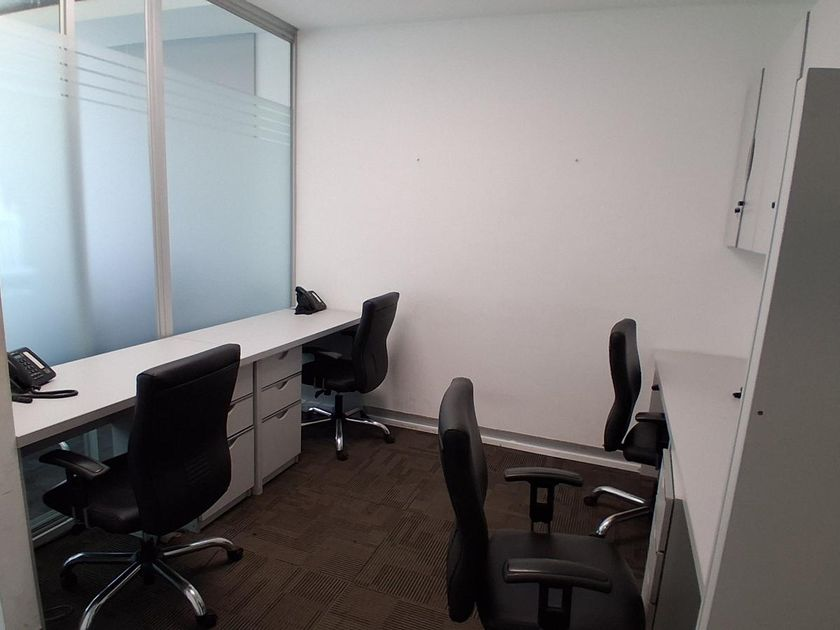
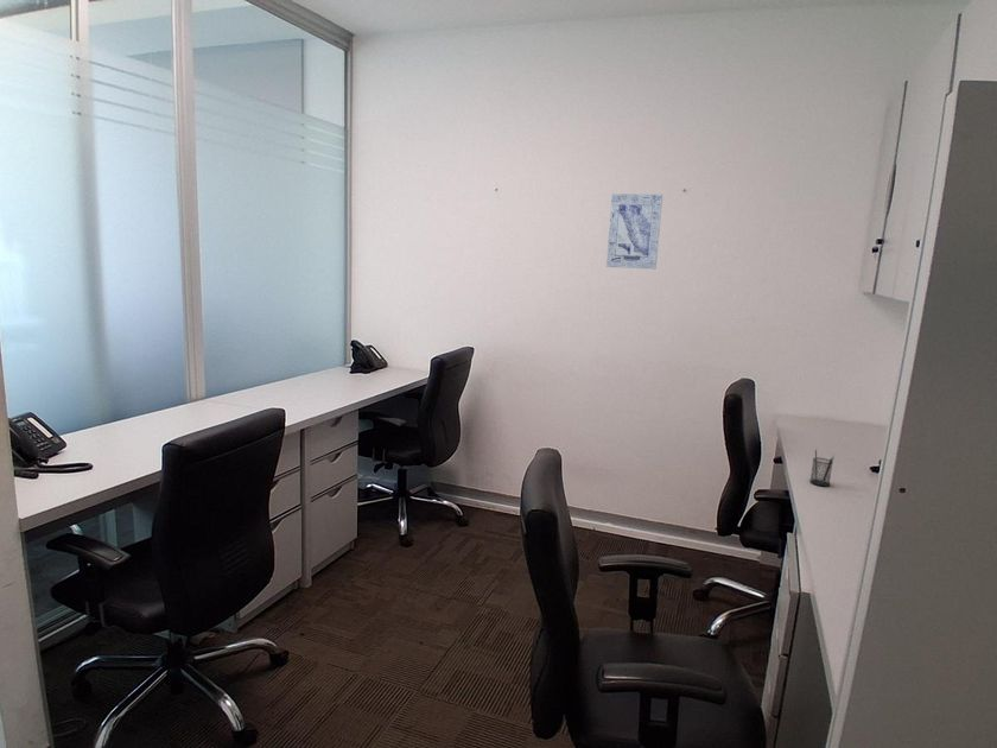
+ wall art (634, 230)
+ pencil holder (821, 465)
